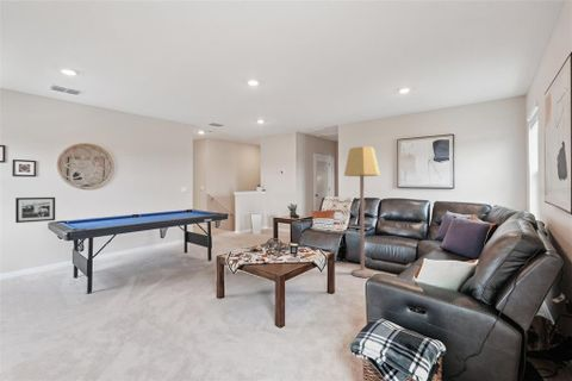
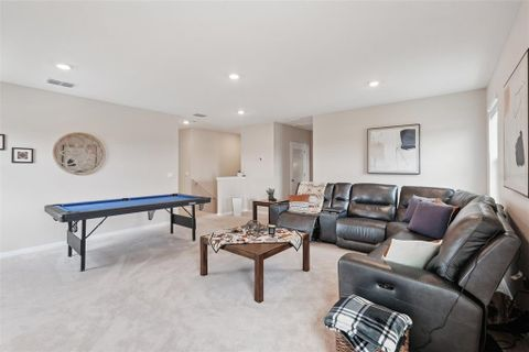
- lamp (361, 211)
- picture frame (36, 208)
